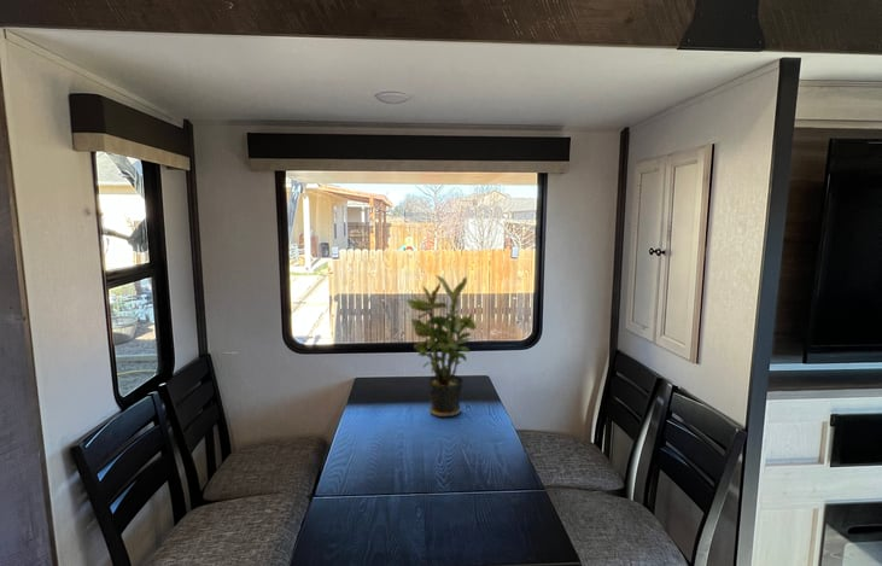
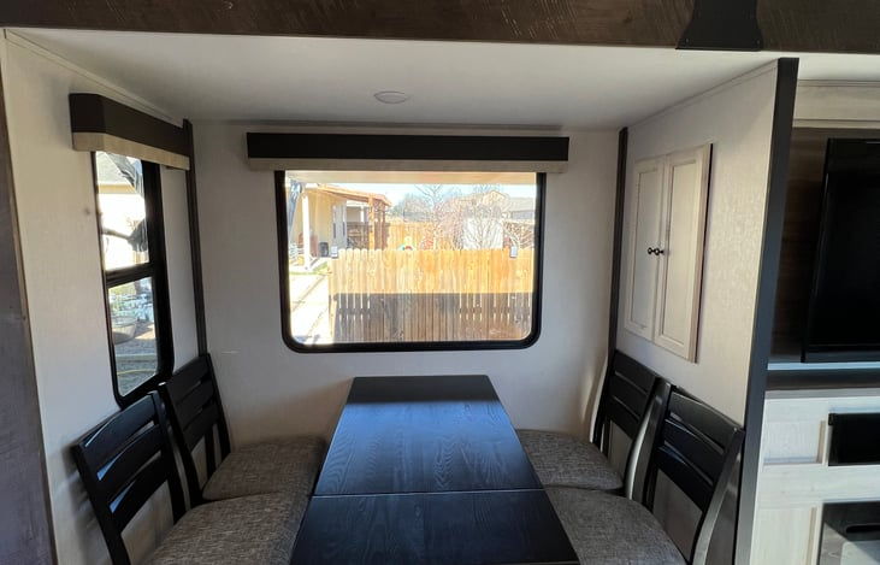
- potted plant (439, 344)
